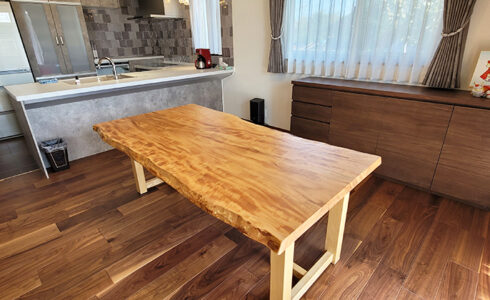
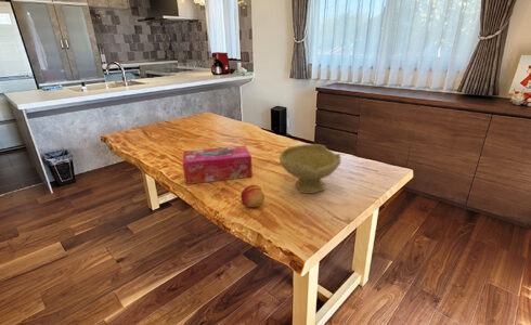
+ bowl (309, 169)
+ fruit (252, 195)
+ tissue box (217, 164)
